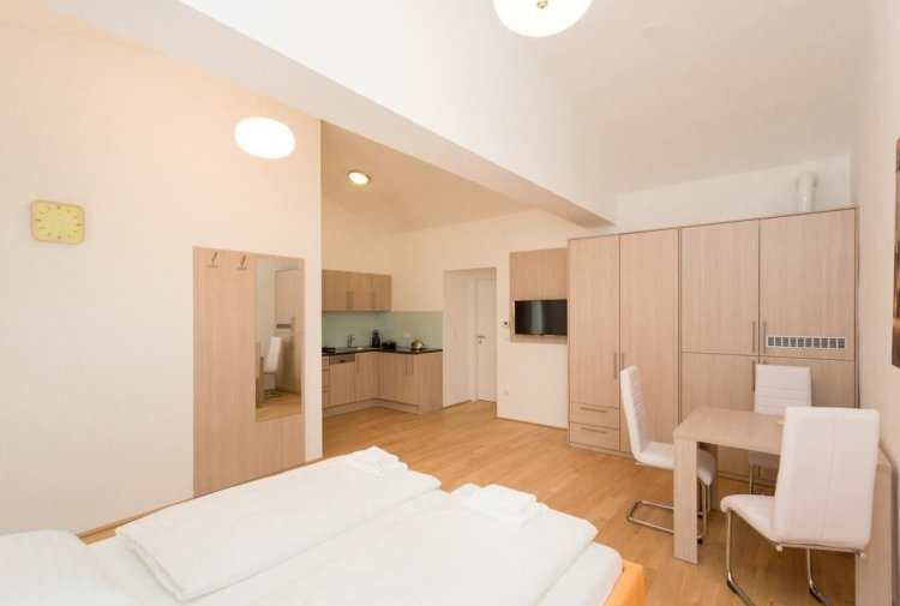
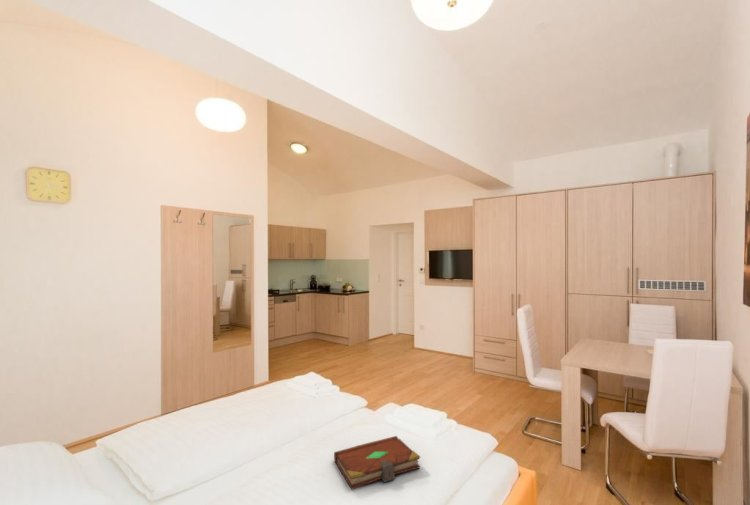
+ book (376, 457)
